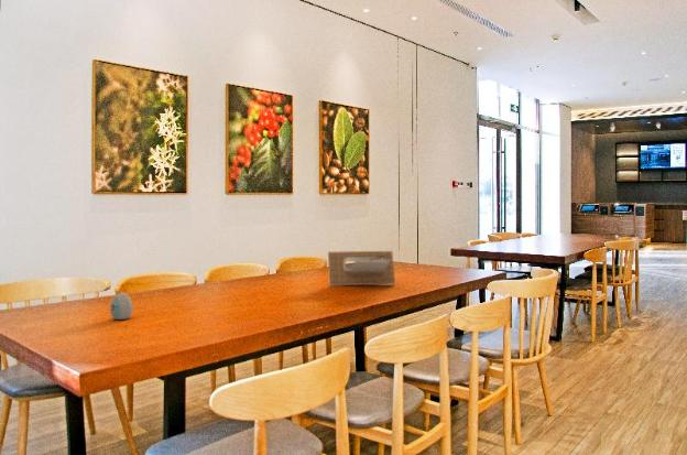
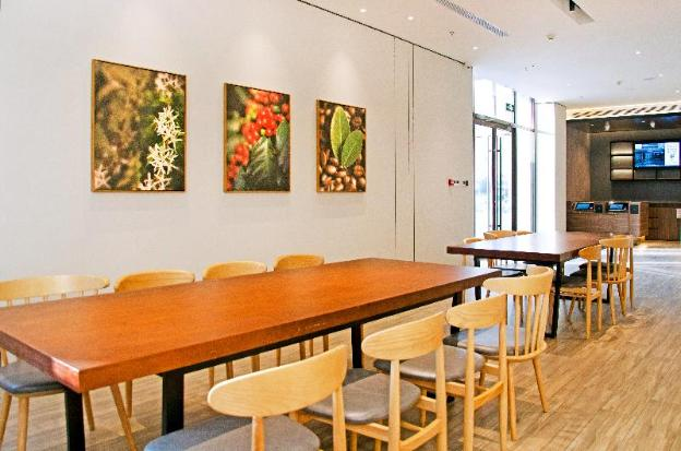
- decorative egg (121, 305)
- architectural model (361, 268)
